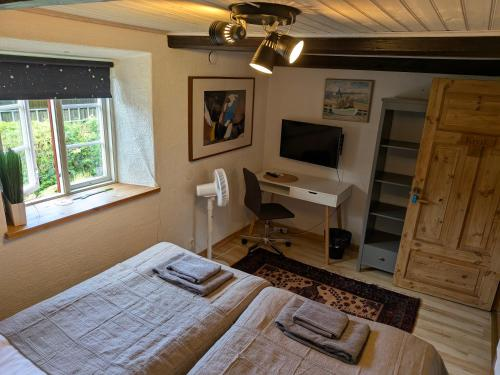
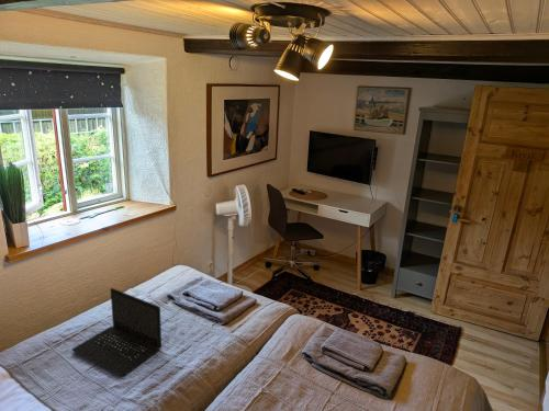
+ laptop (115, 329)
